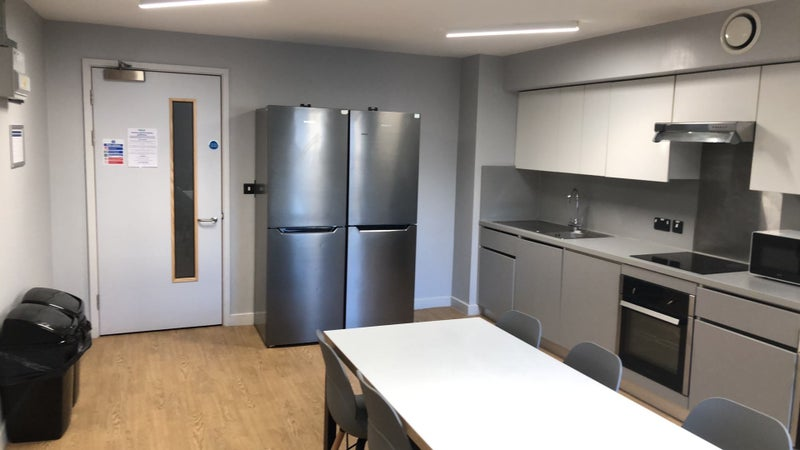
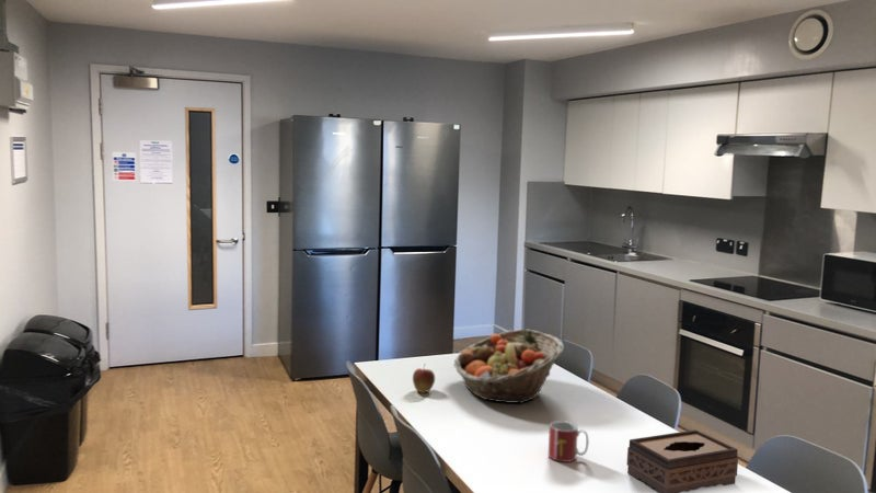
+ mug (568, 442)
+ tissue box (681, 461)
+ apple (423, 378)
+ fruit basket (507, 363)
